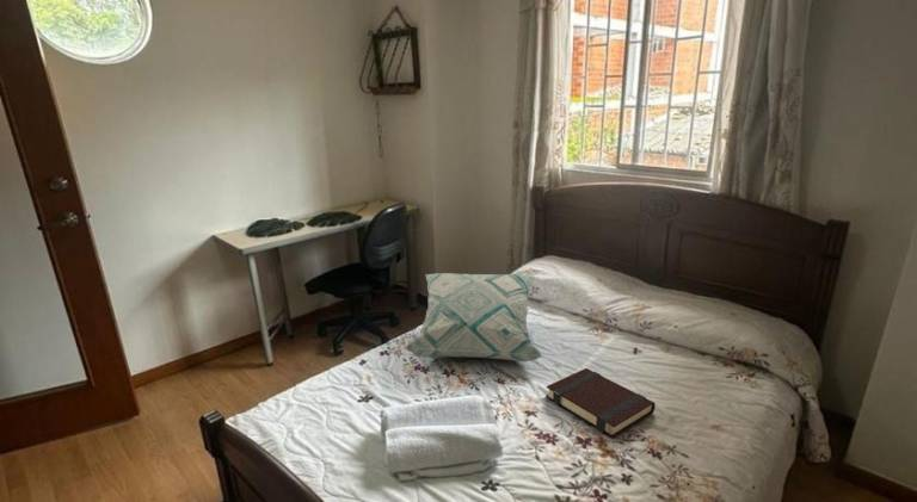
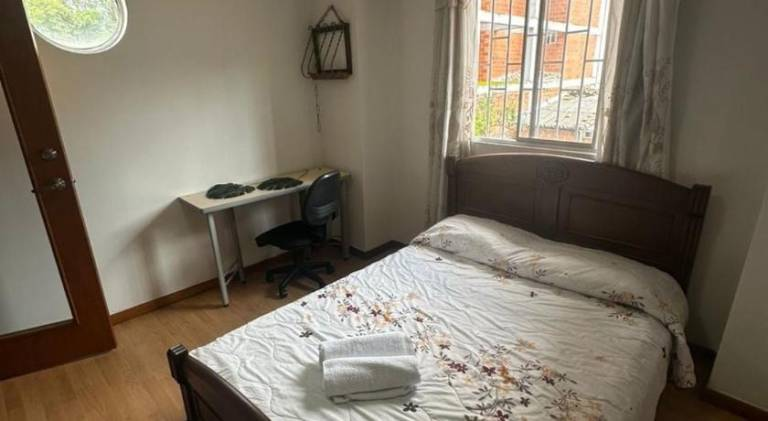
- book (598, 398)
- decorative pillow (476, 312)
